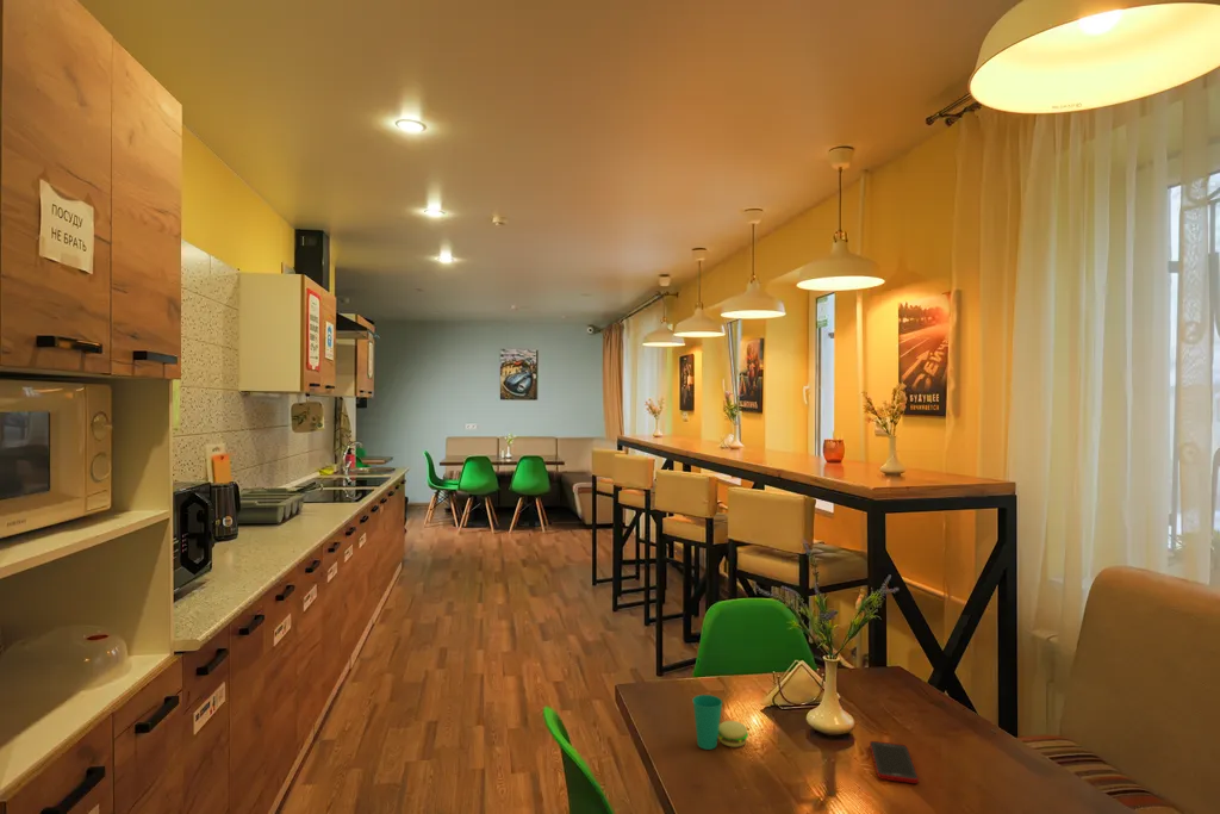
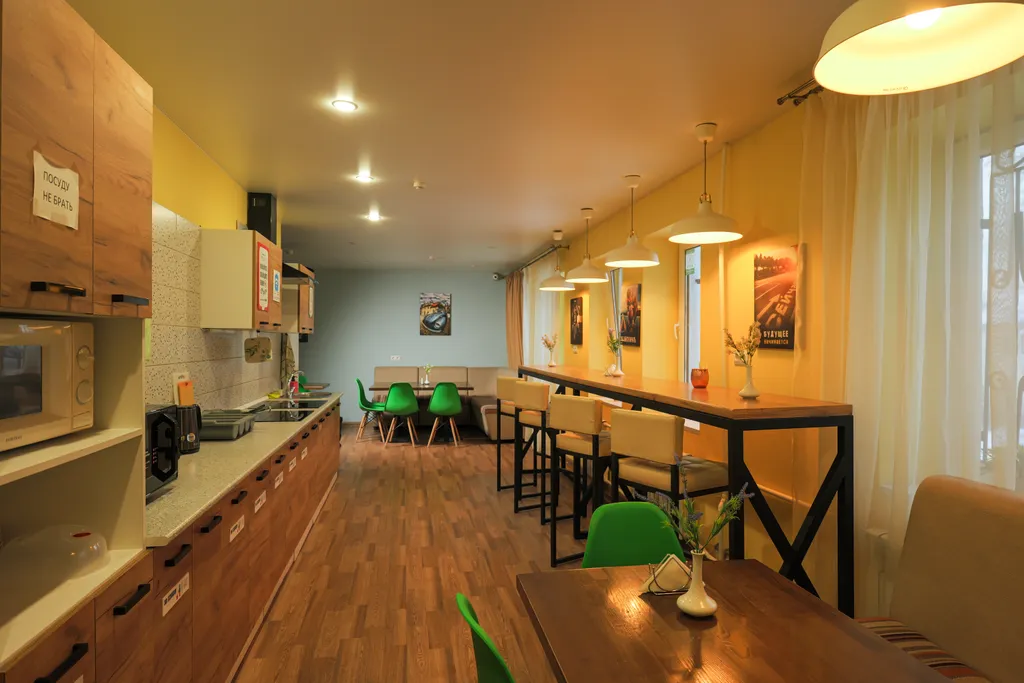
- cup (718, 721)
- cell phone (892, 760)
